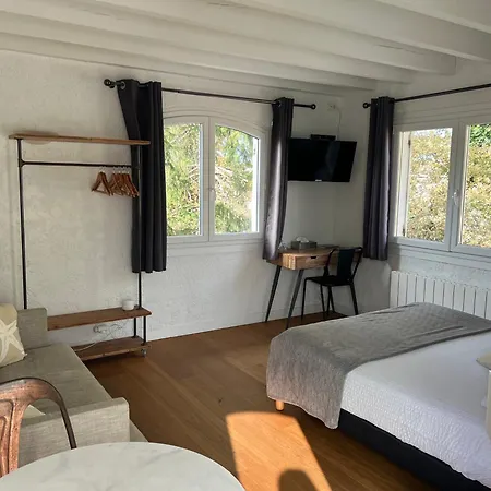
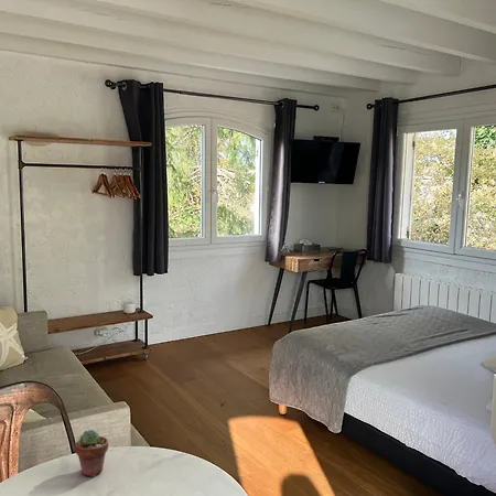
+ potted succulent (91, 450)
